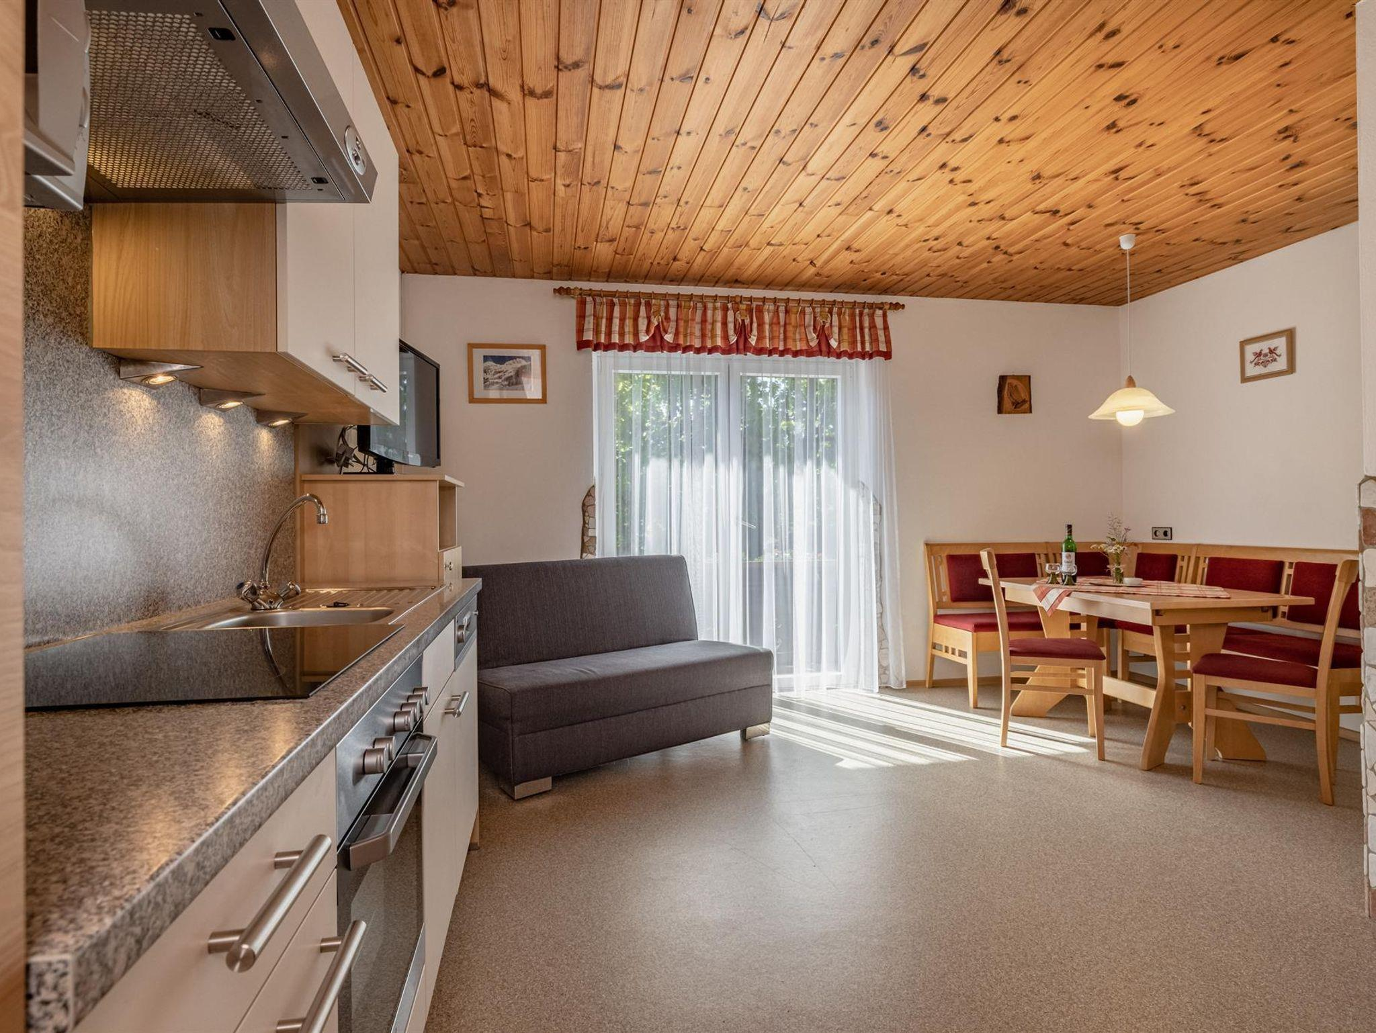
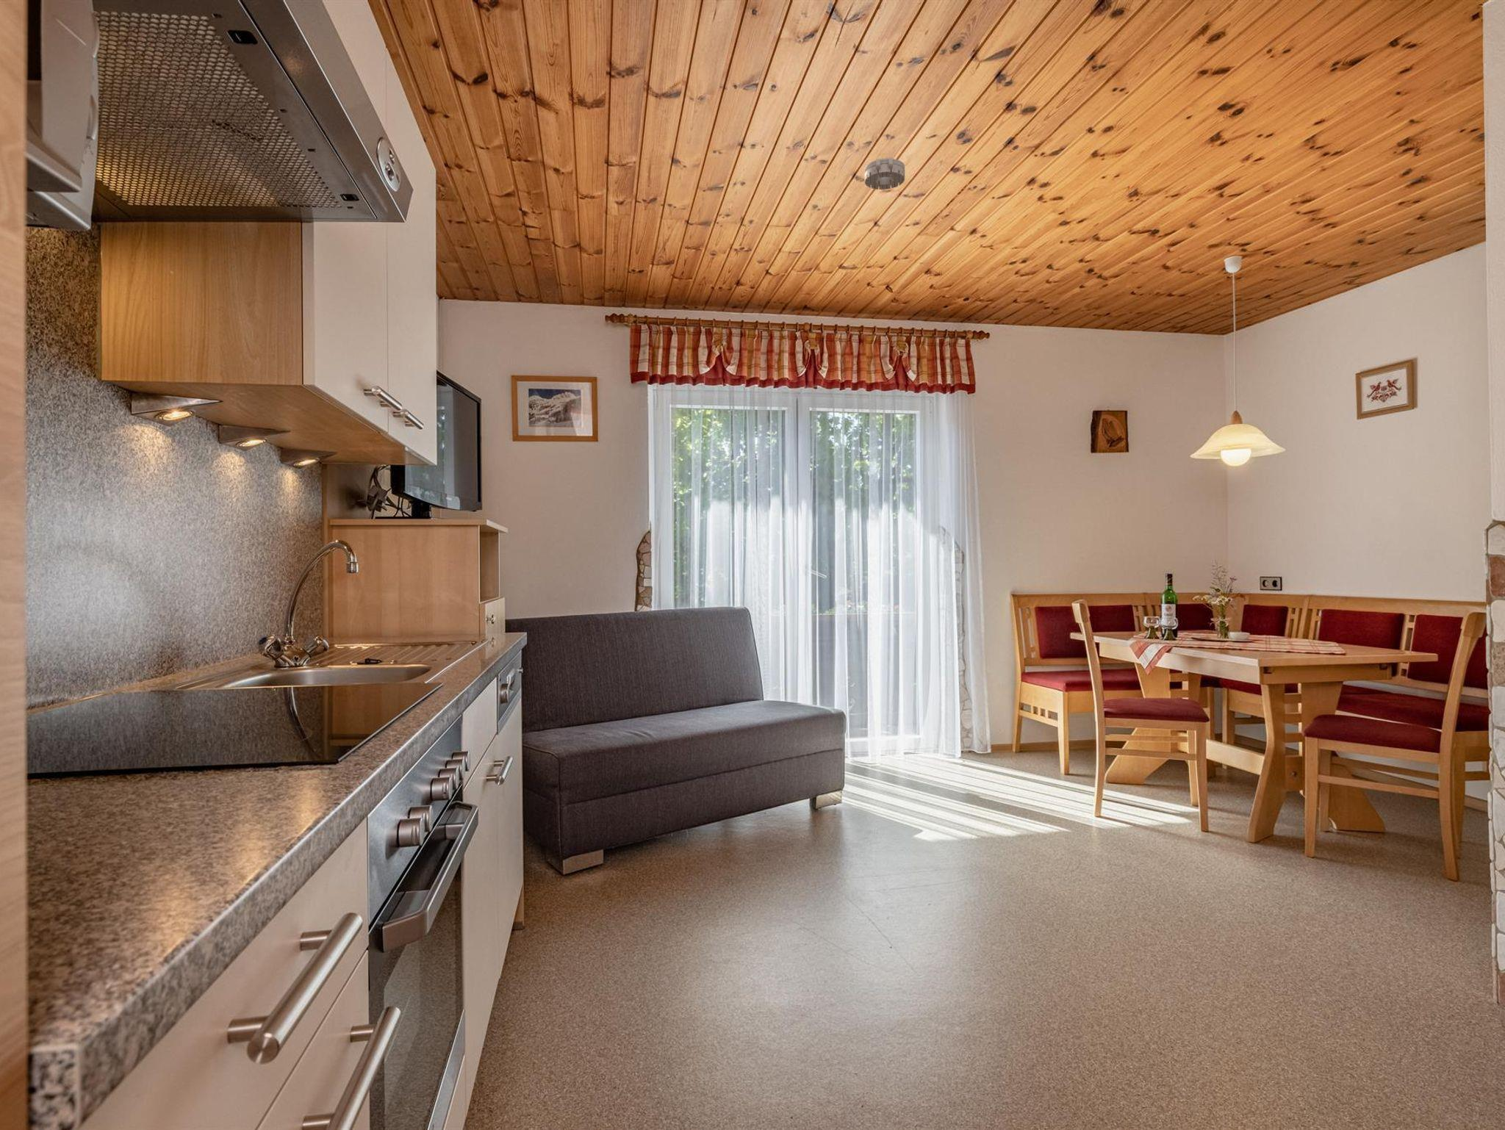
+ smoke detector (884, 172)
